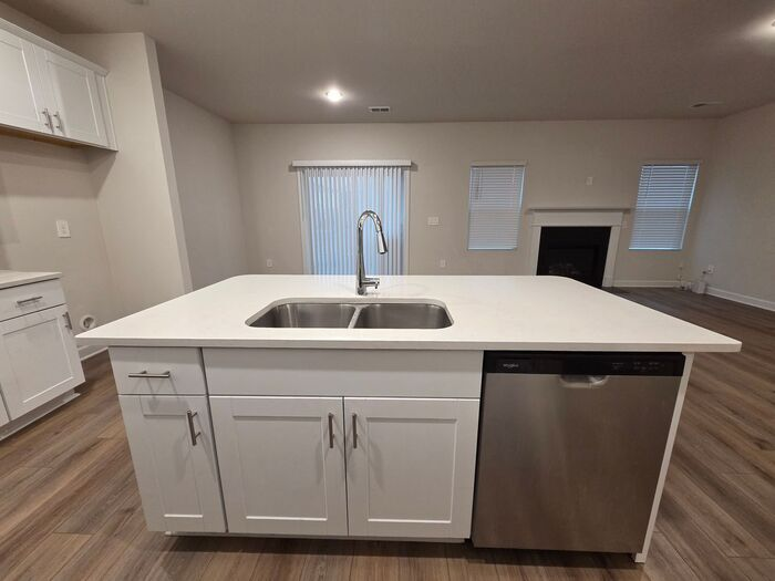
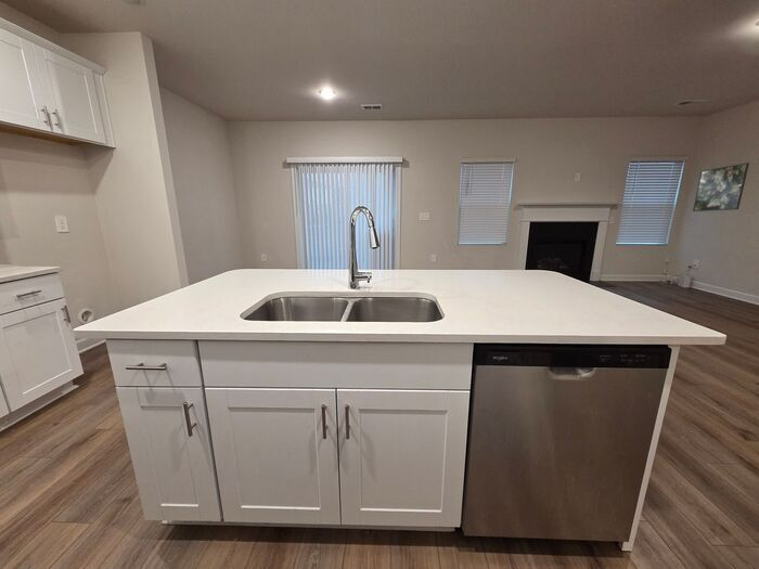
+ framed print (718, 189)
